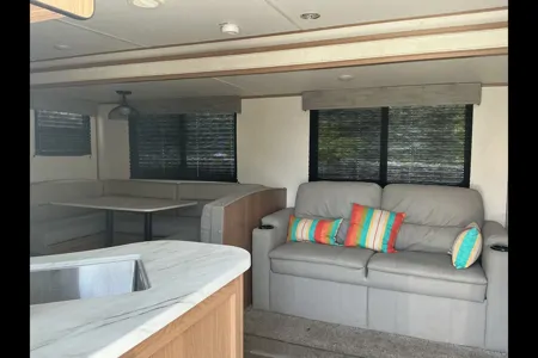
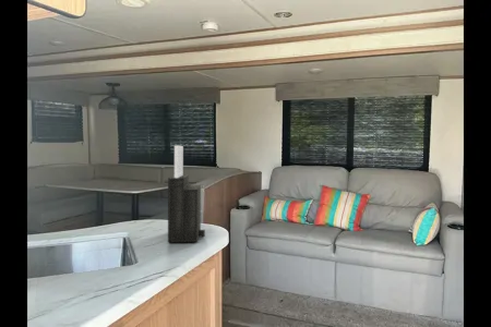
+ knife block (188, 191)
